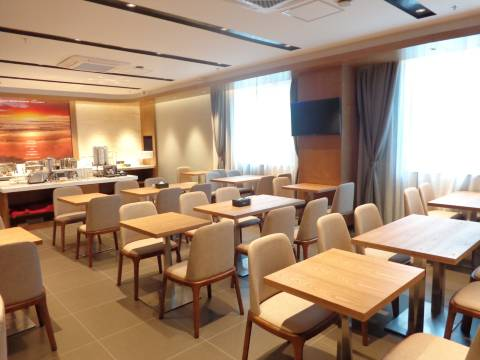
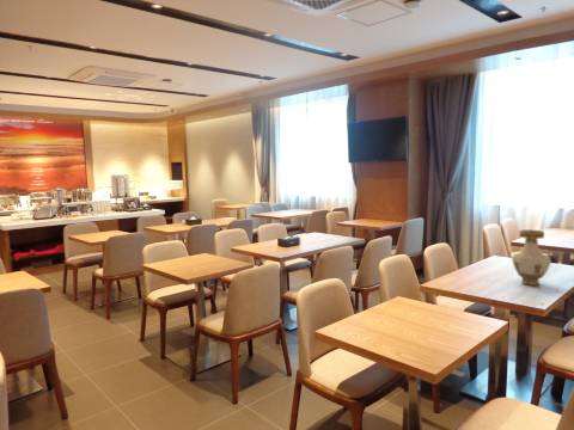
+ vase (531, 257)
